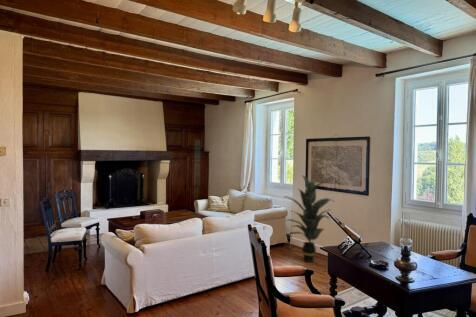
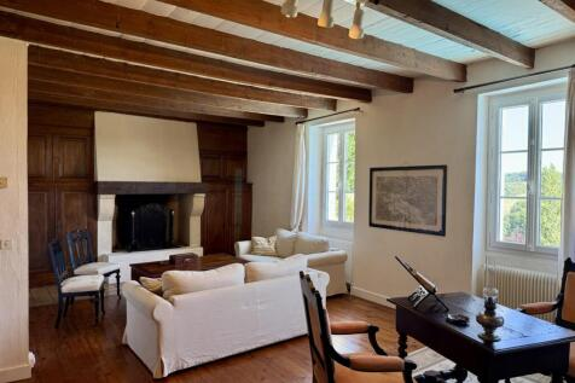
- indoor plant (308, 217)
